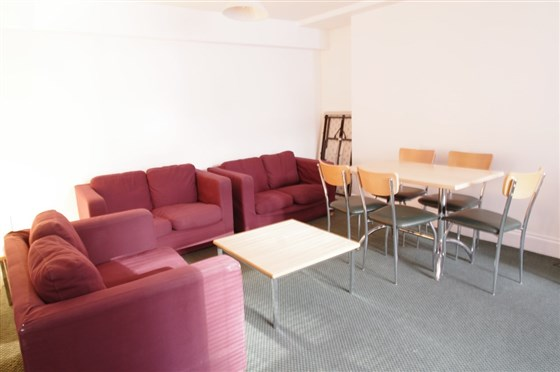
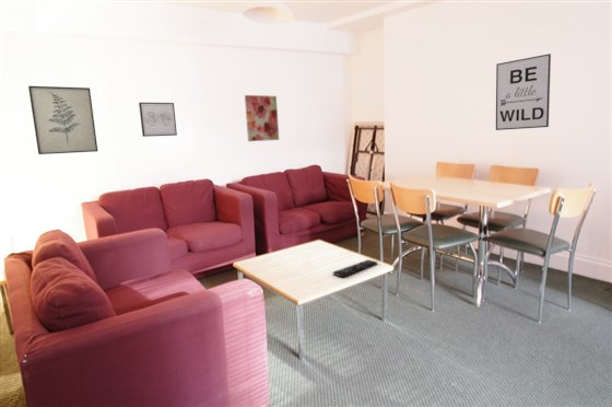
+ wall art (521, 94)
+ wall art (262, 118)
+ wall art (158, 119)
+ wall art (64, 120)
+ remote control (355, 267)
